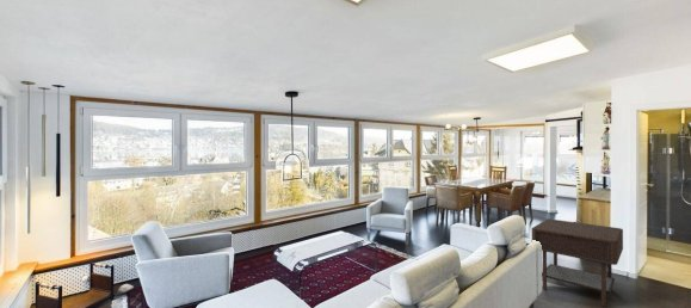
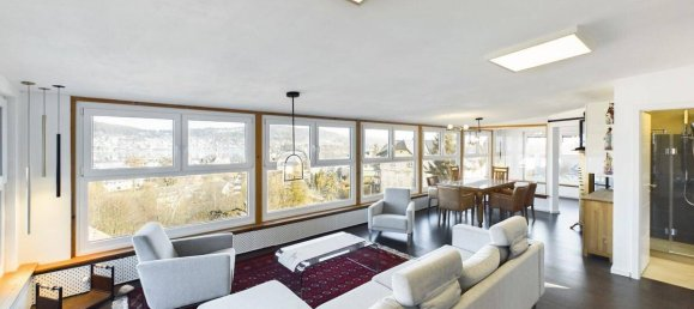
- side table (576, 257)
